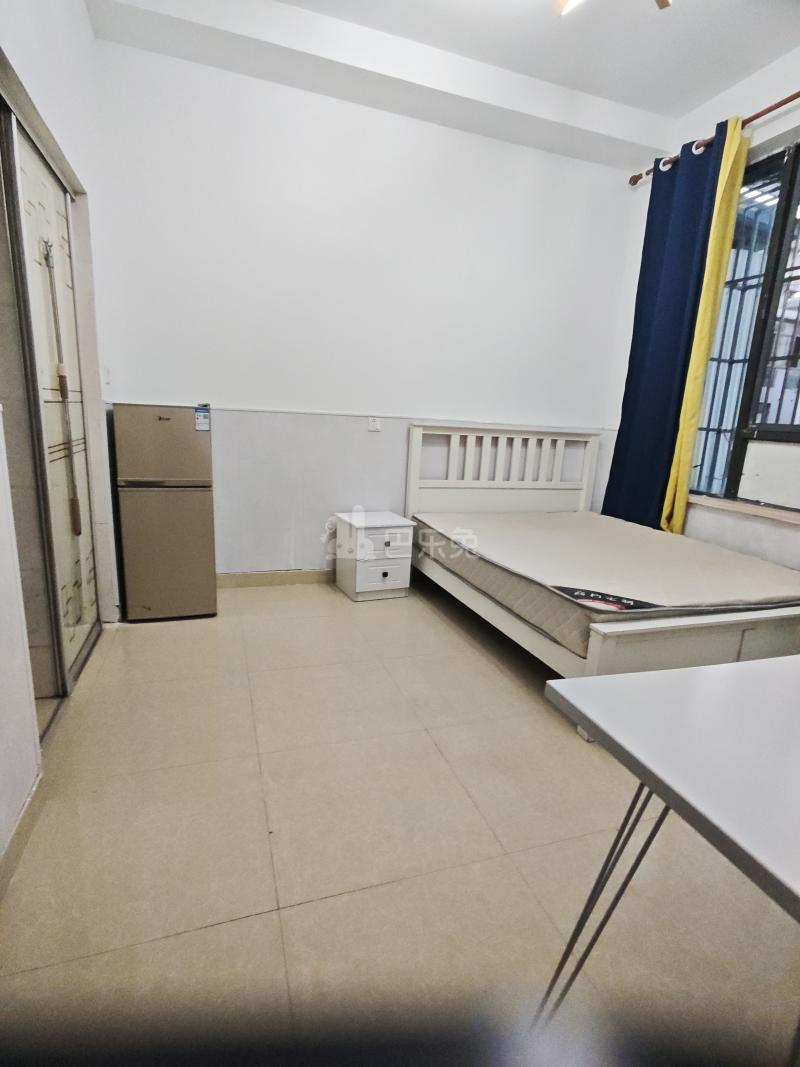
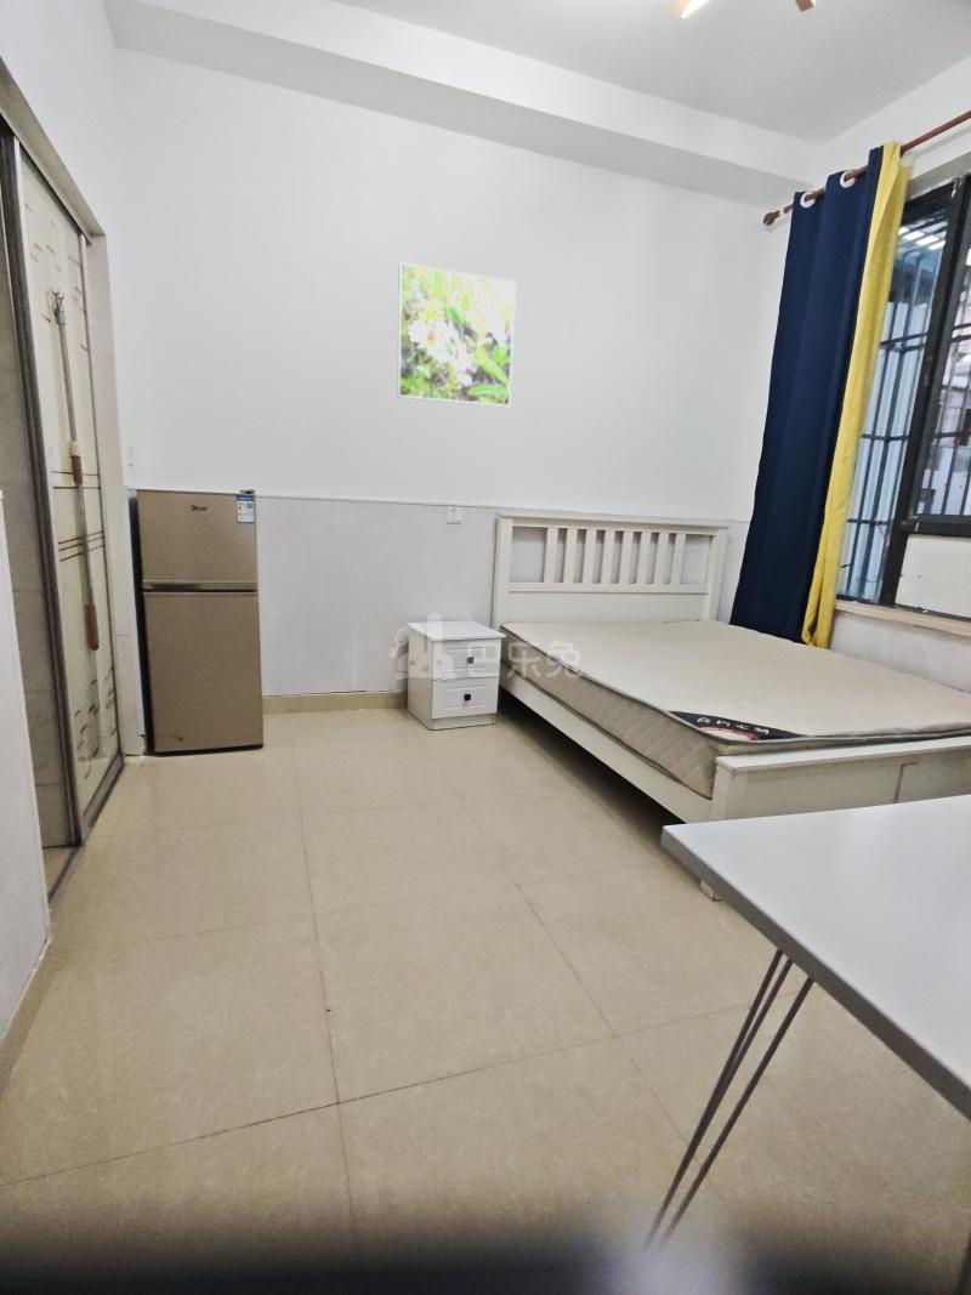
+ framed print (456, 339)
